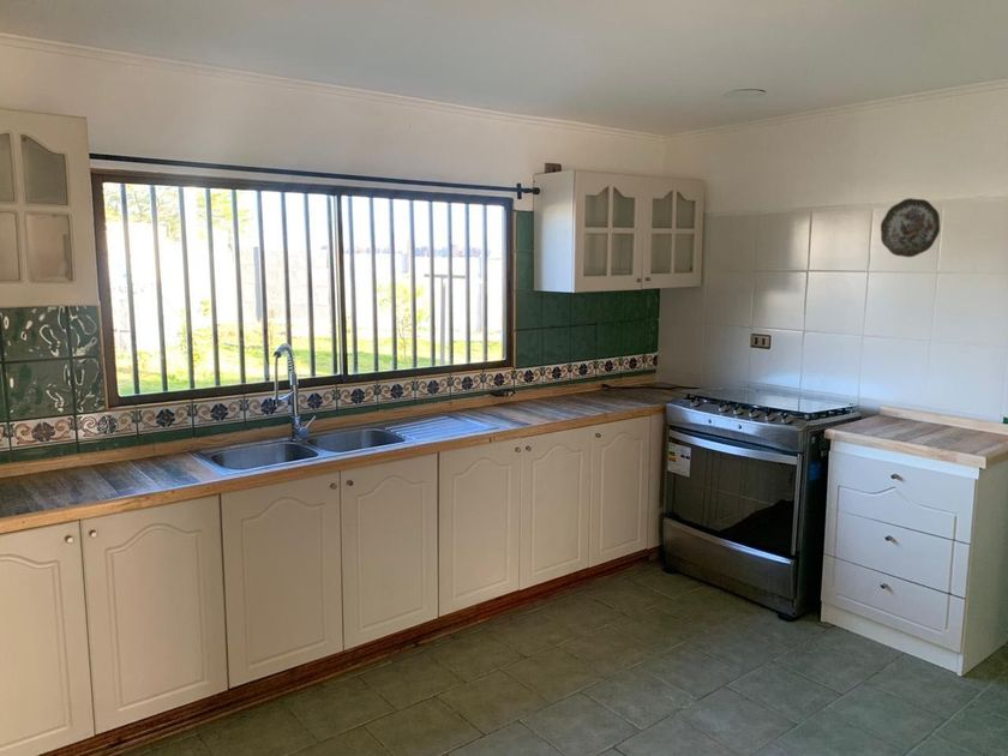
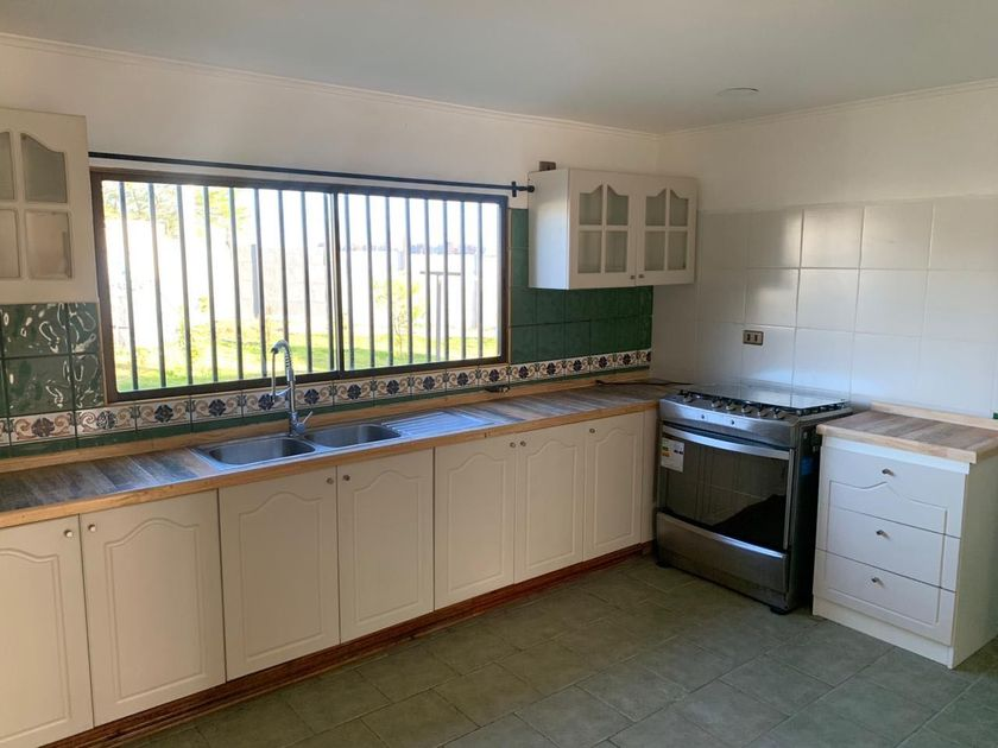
- decorative plate (910, 228)
